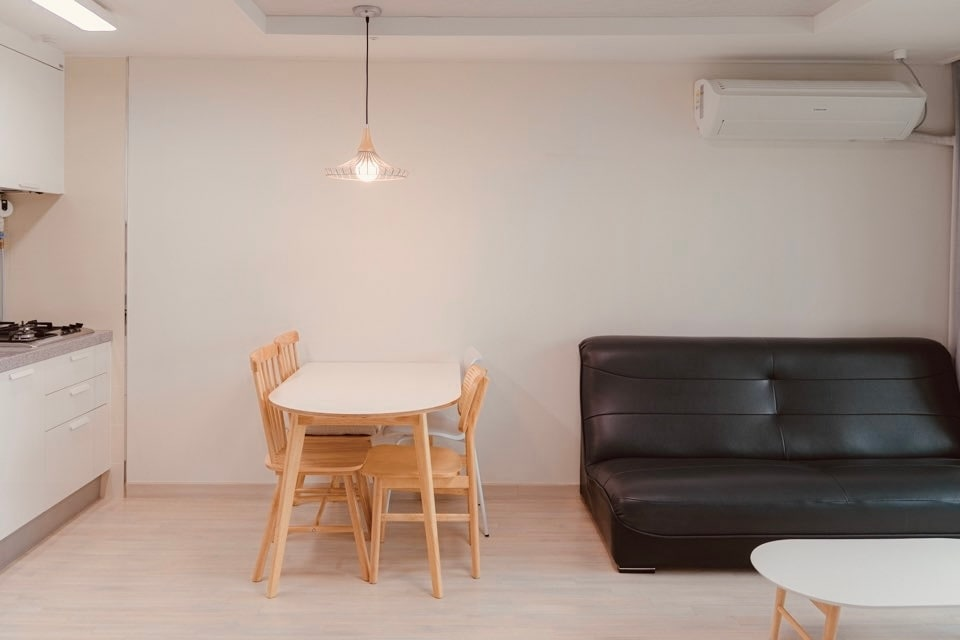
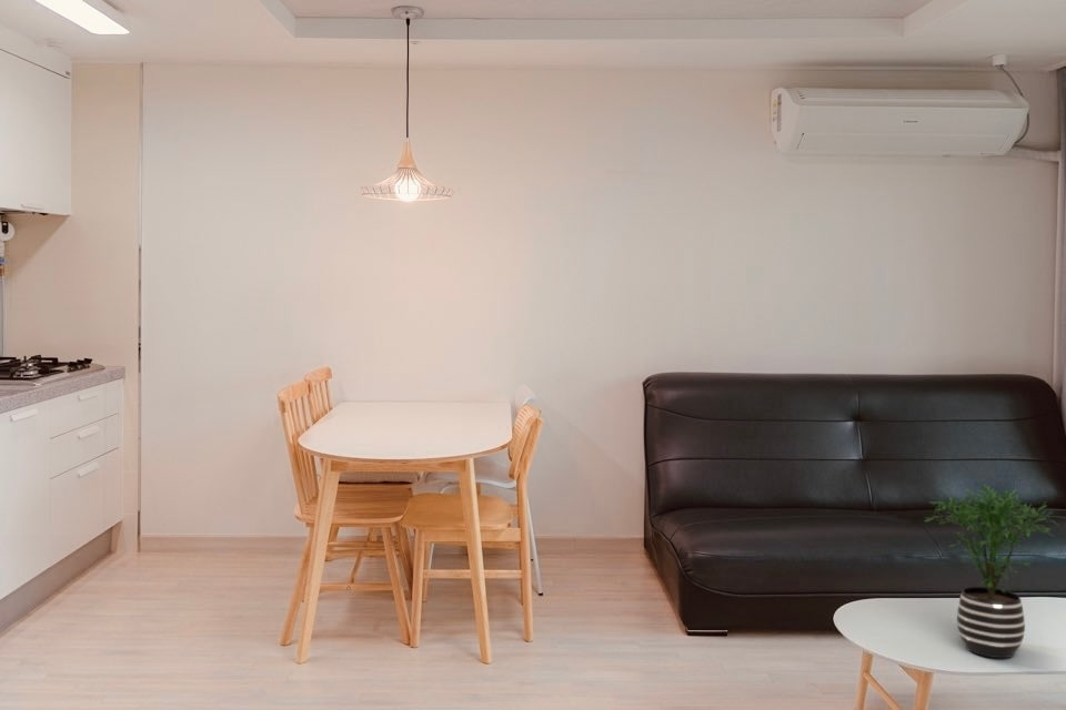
+ potted plant (987, 567)
